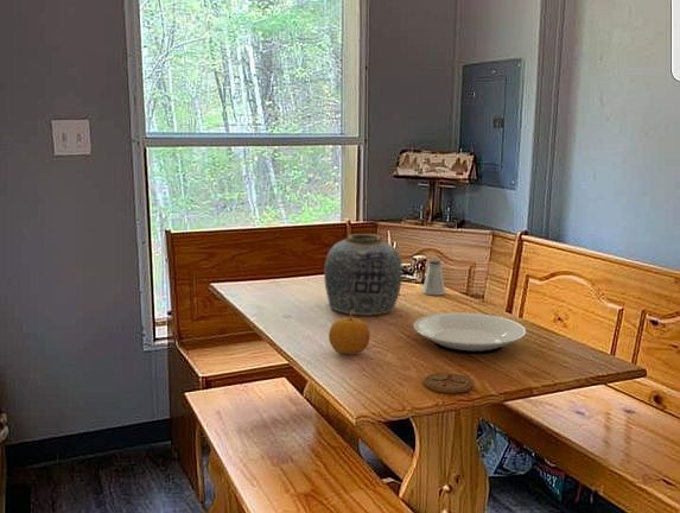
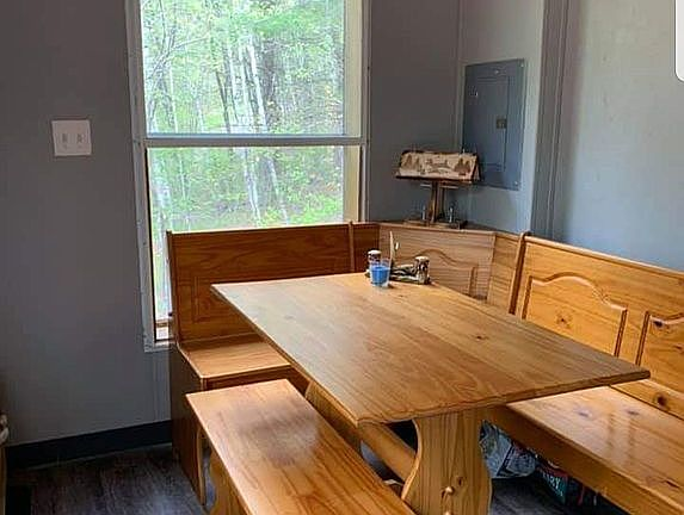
- saltshaker (433, 277)
- coaster (447, 382)
- plate (468, 335)
- vase (362, 271)
- fruit (349, 331)
